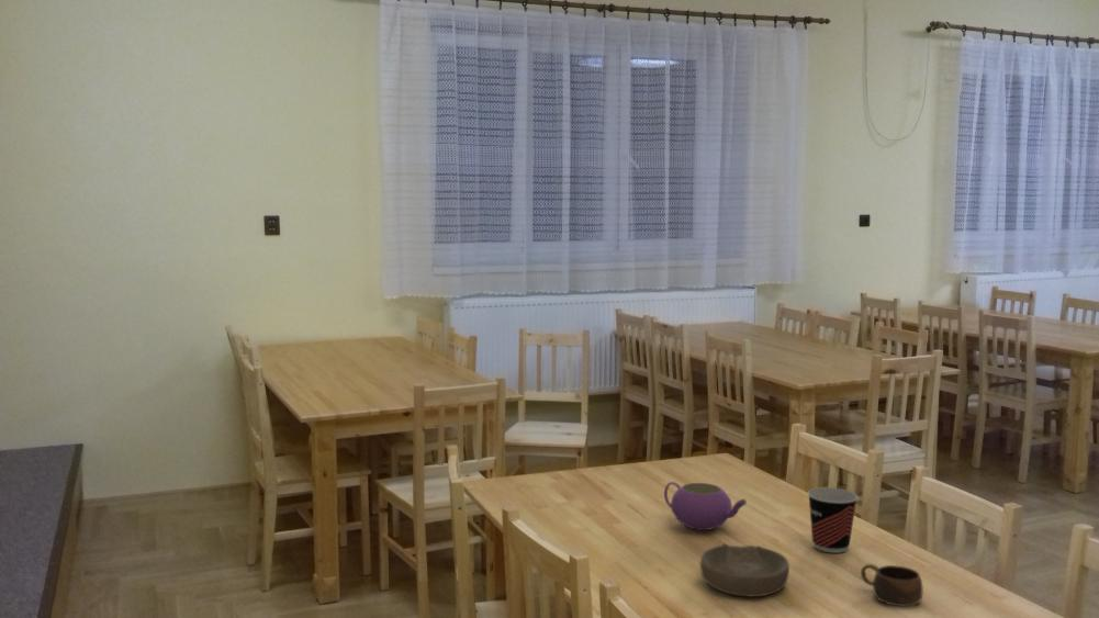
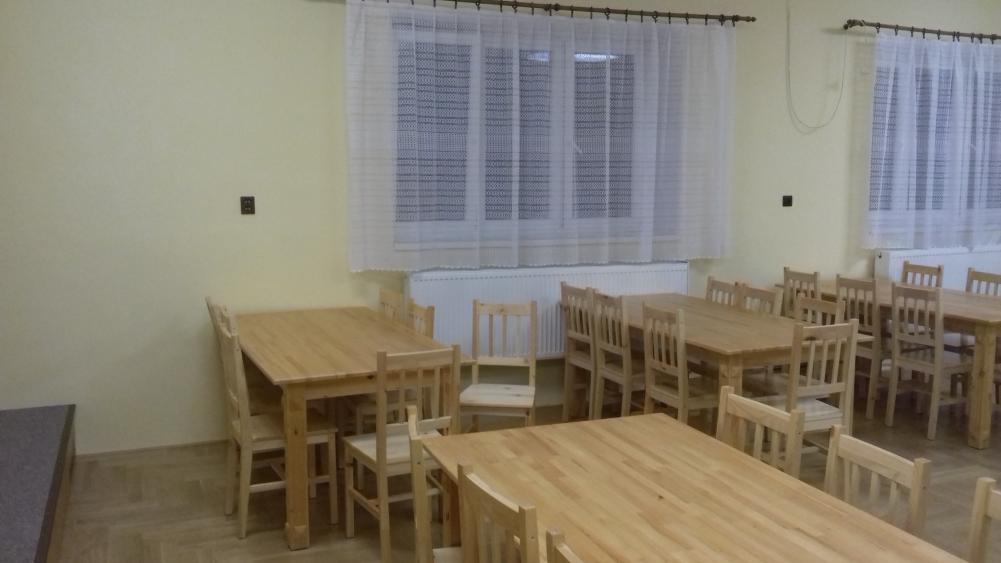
- cup (891, 582)
- bowl (743, 570)
- teapot (703, 507)
- cup (831, 520)
